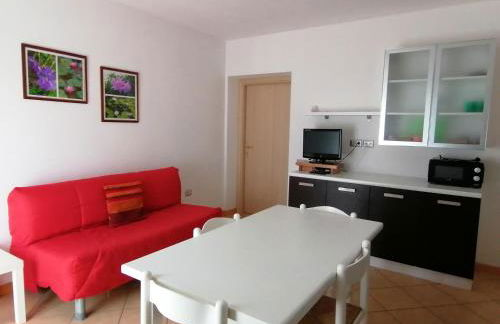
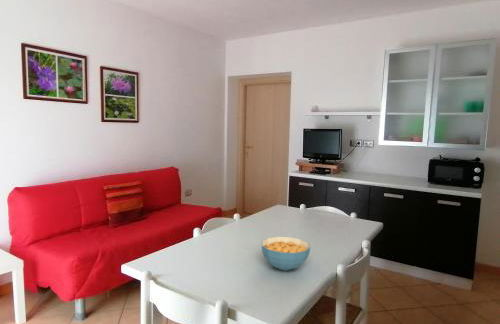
+ cereal bowl (285, 255)
